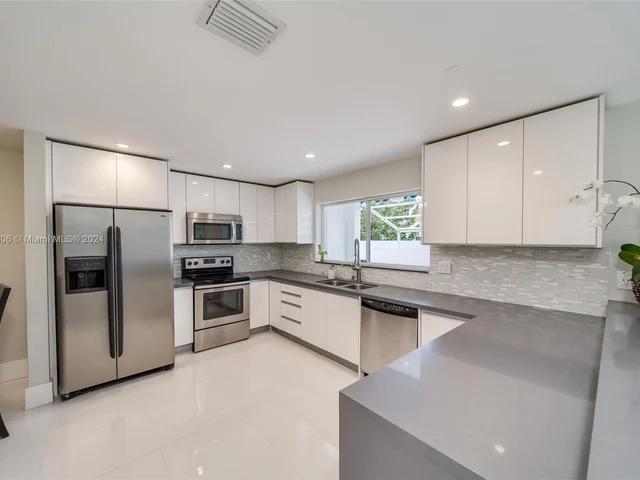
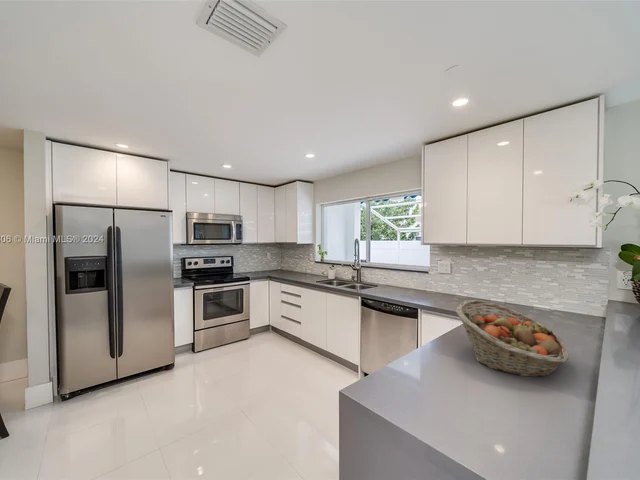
+ fruit basket (507, 334)
